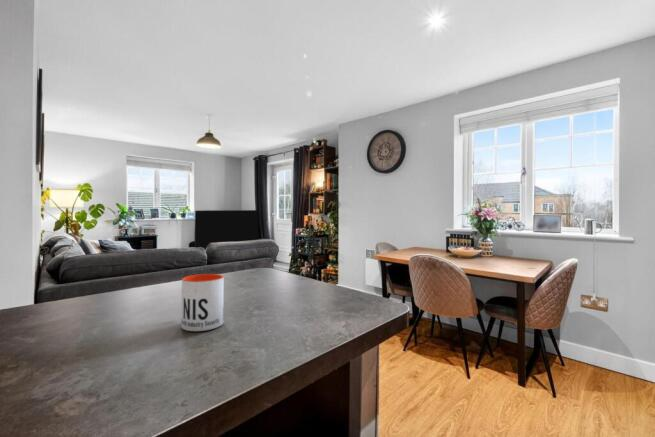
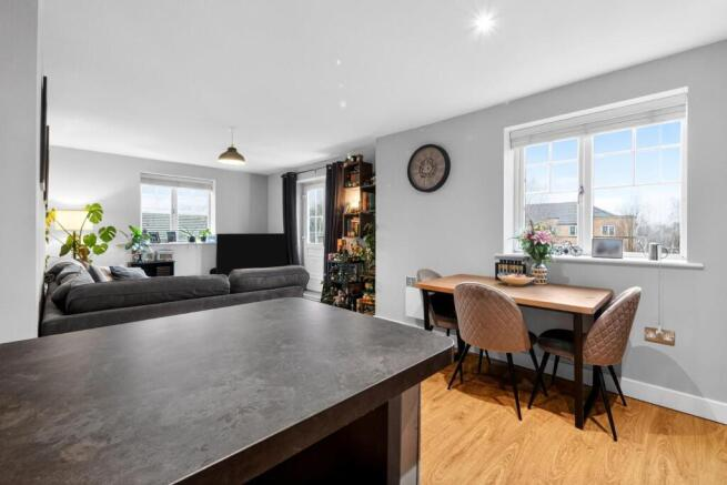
- mug (201, 298)
